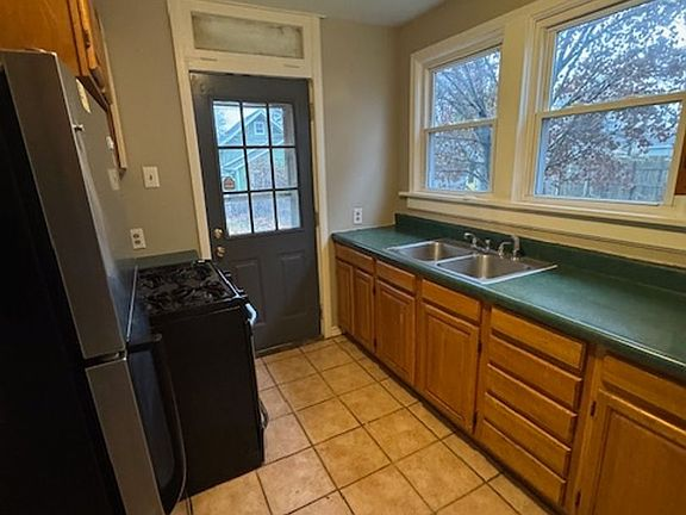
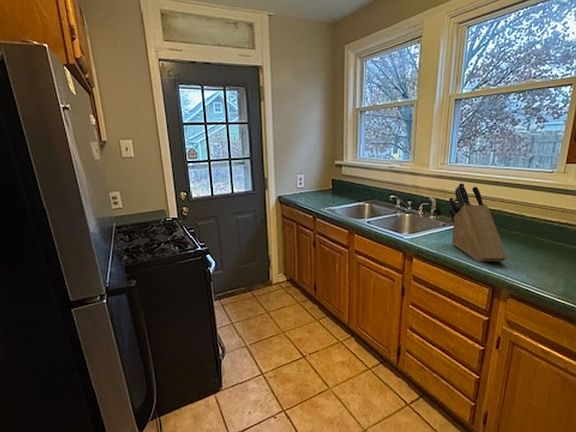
+ knife block (475, 219)
